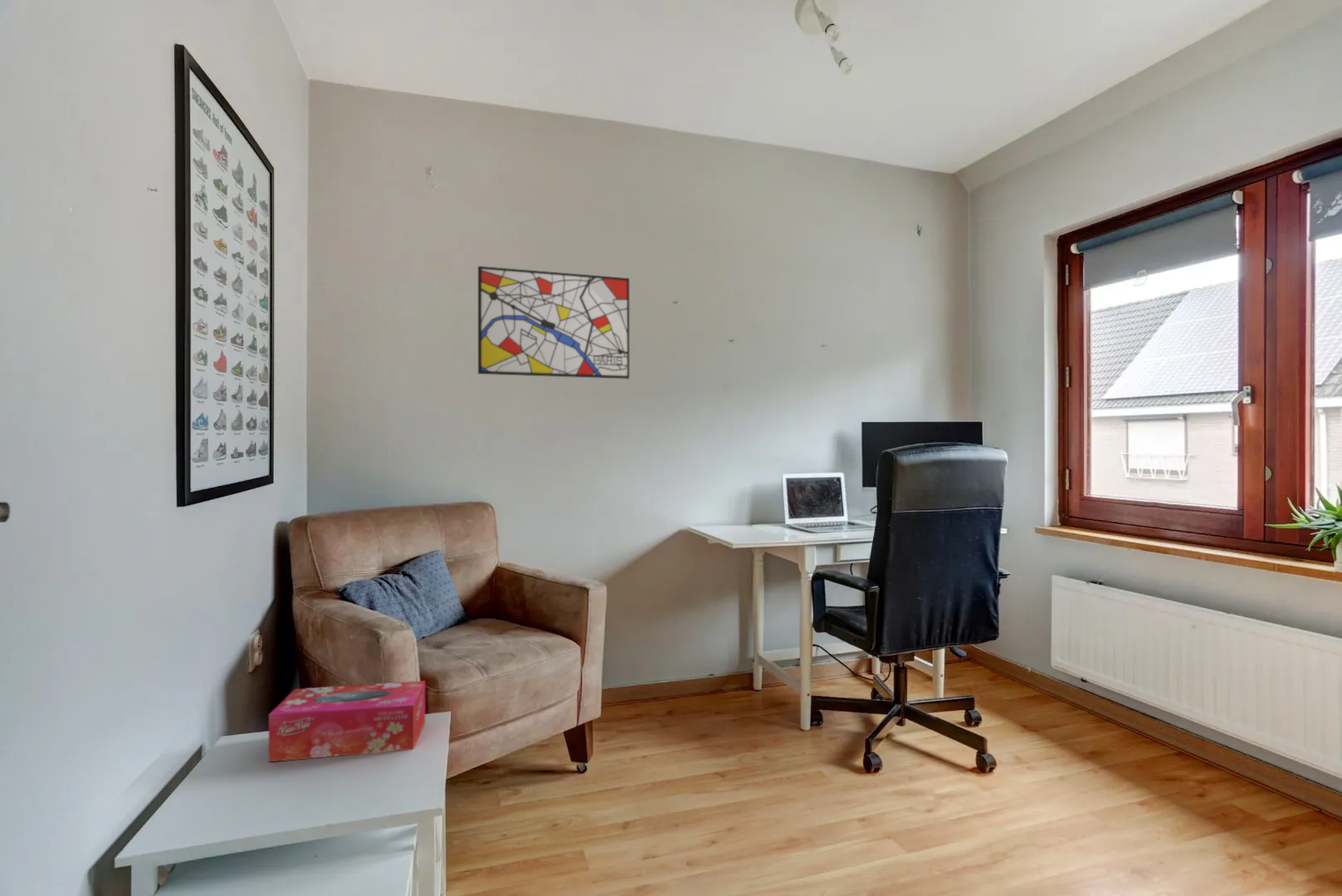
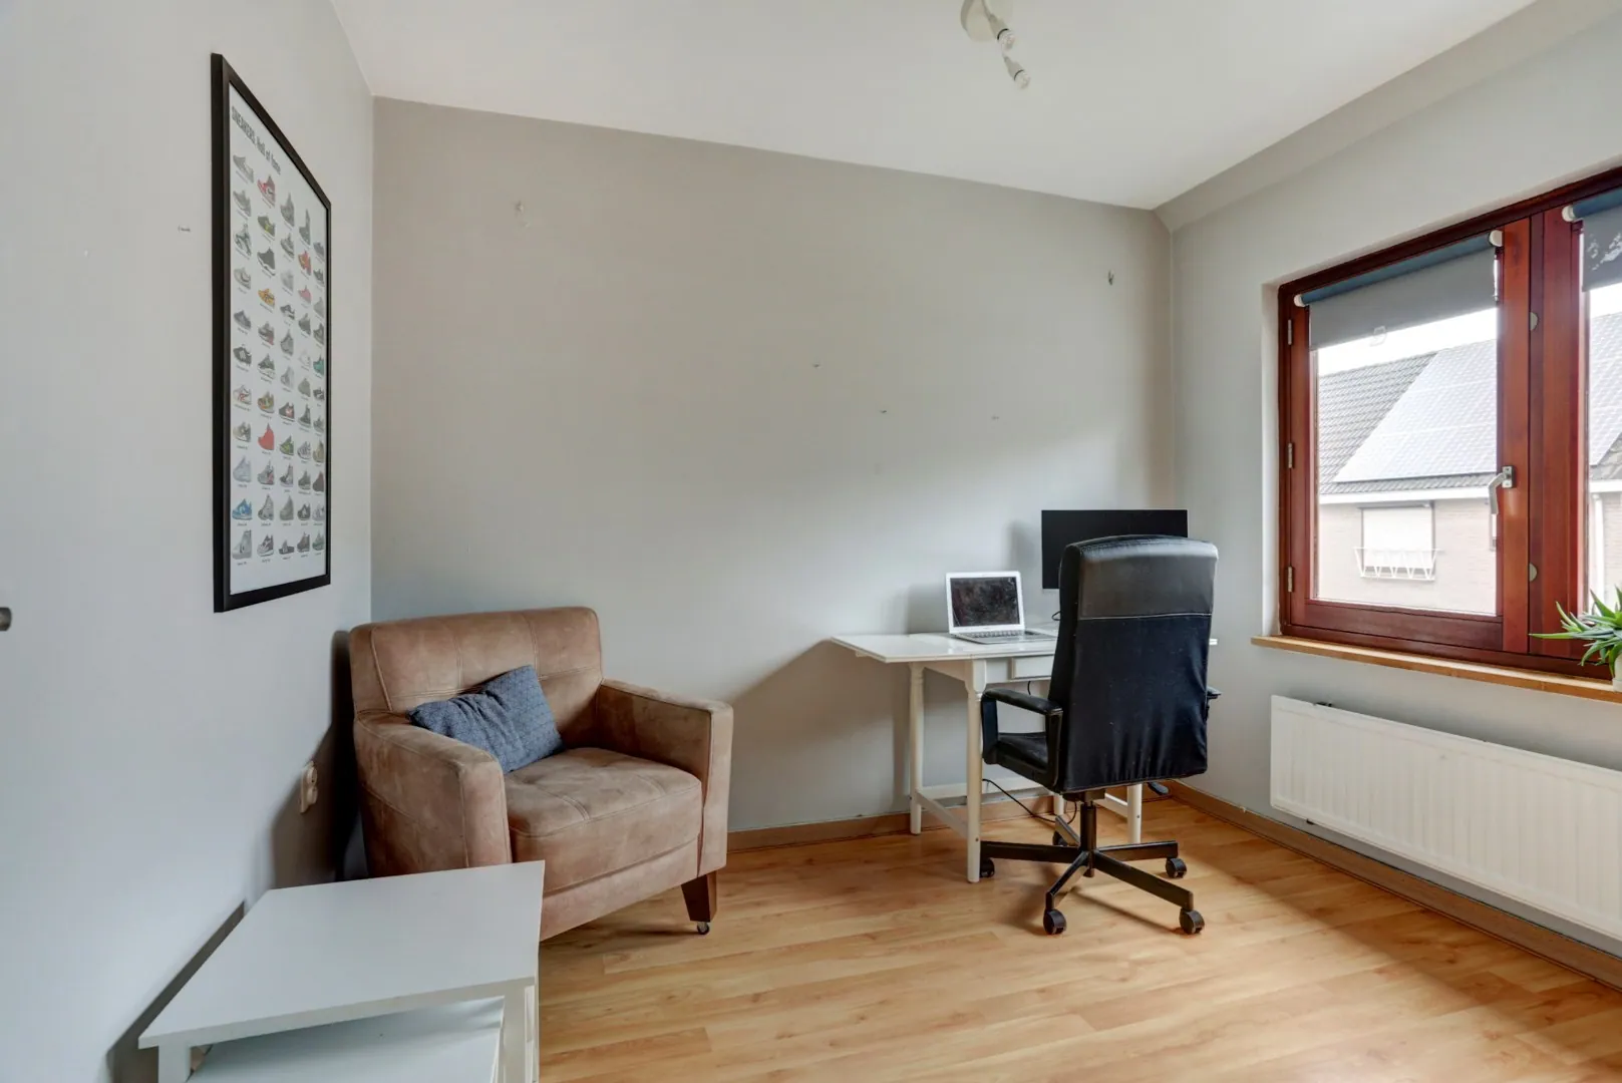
- wall art (556, 324)
- tissue box (352, 718)
